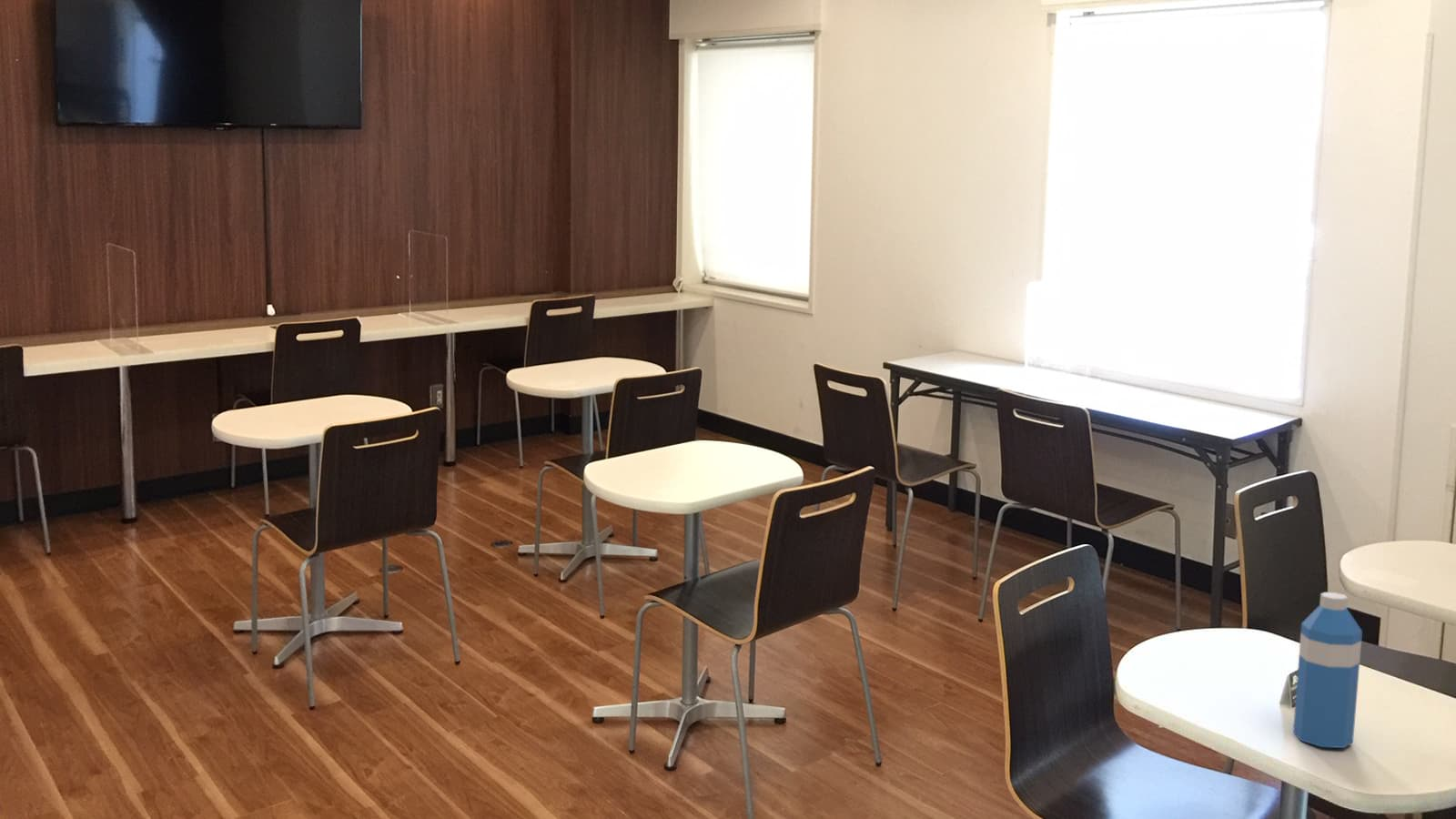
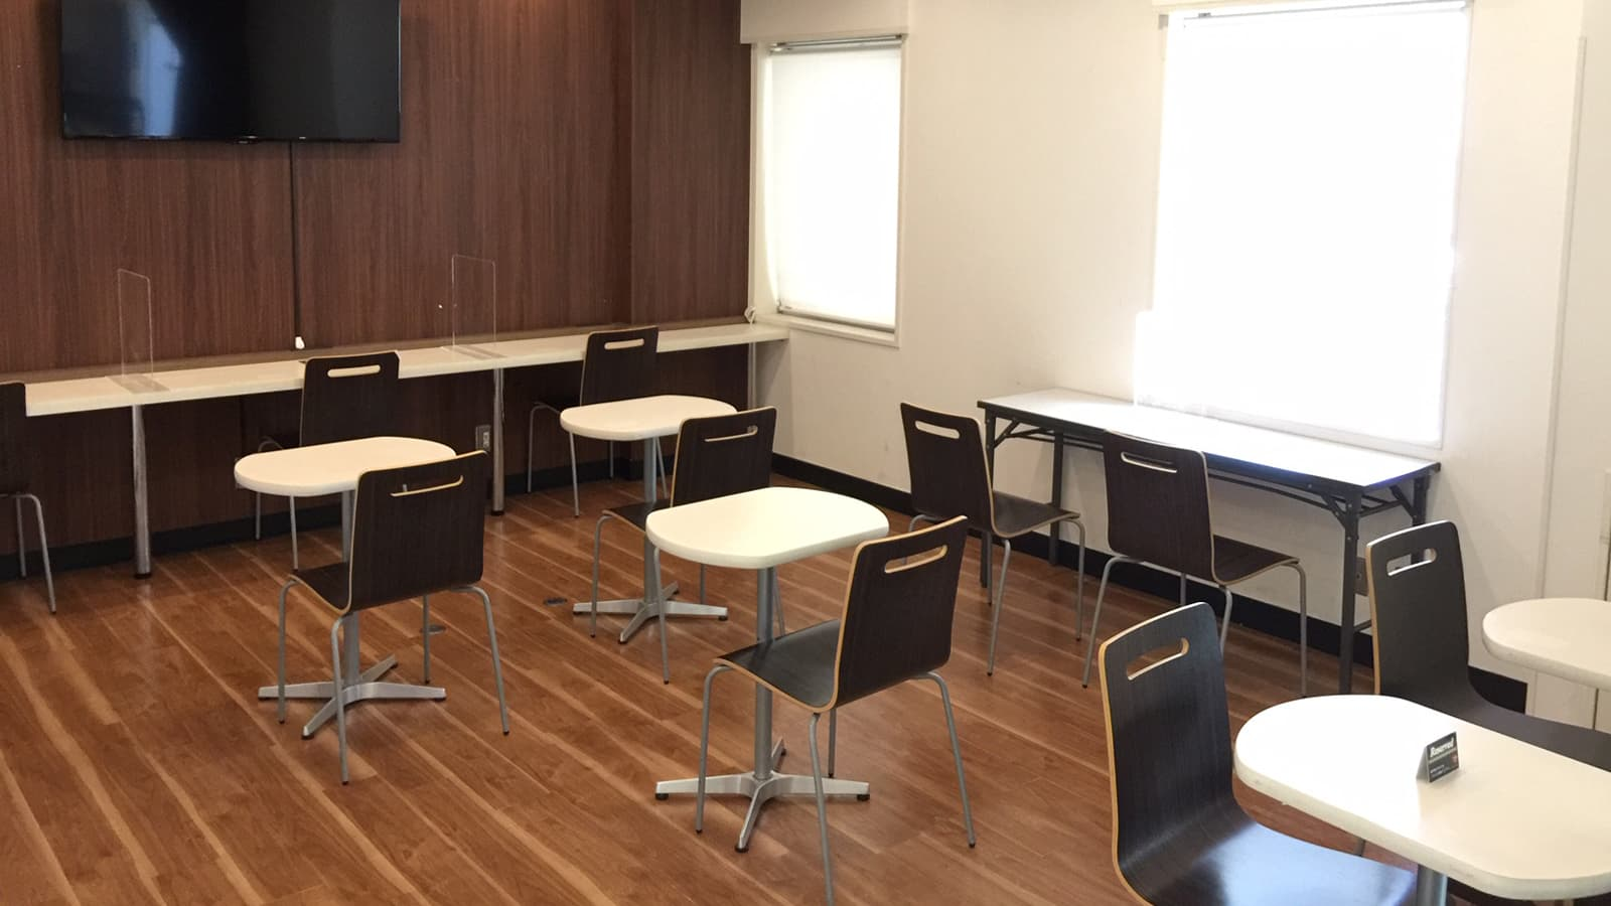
- water bottle (1328, 667)
